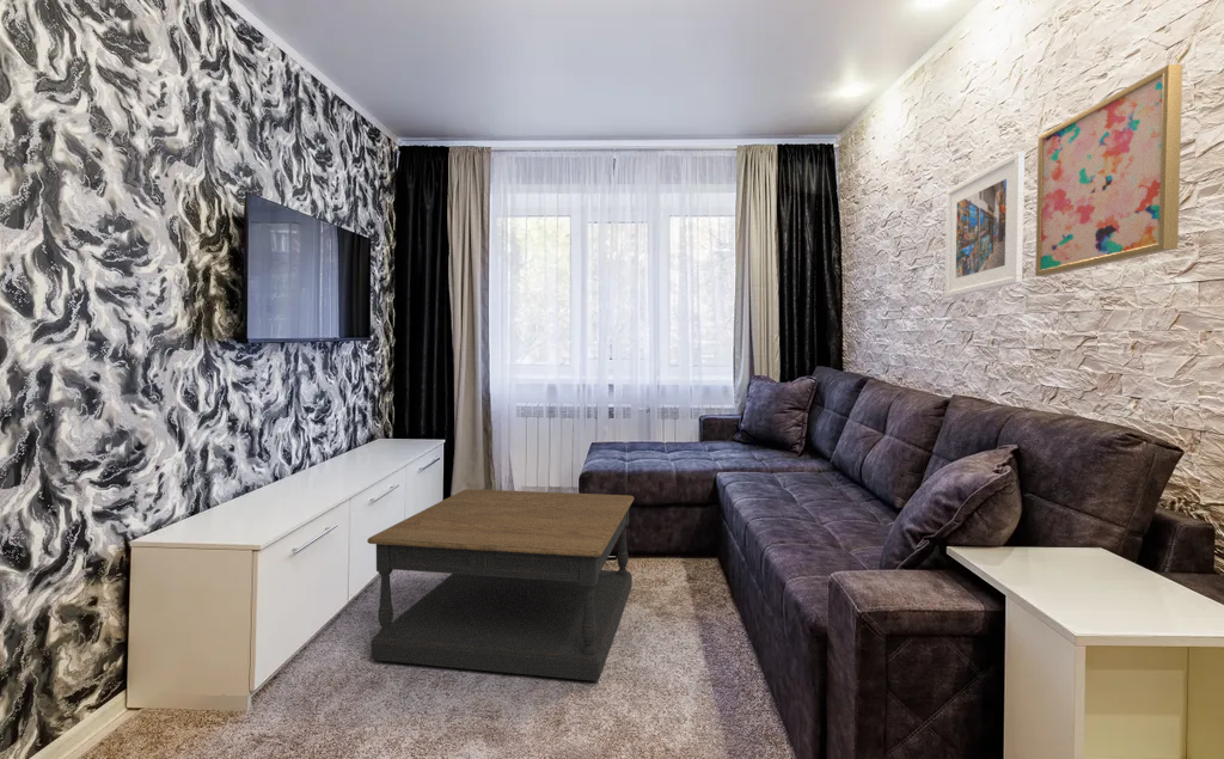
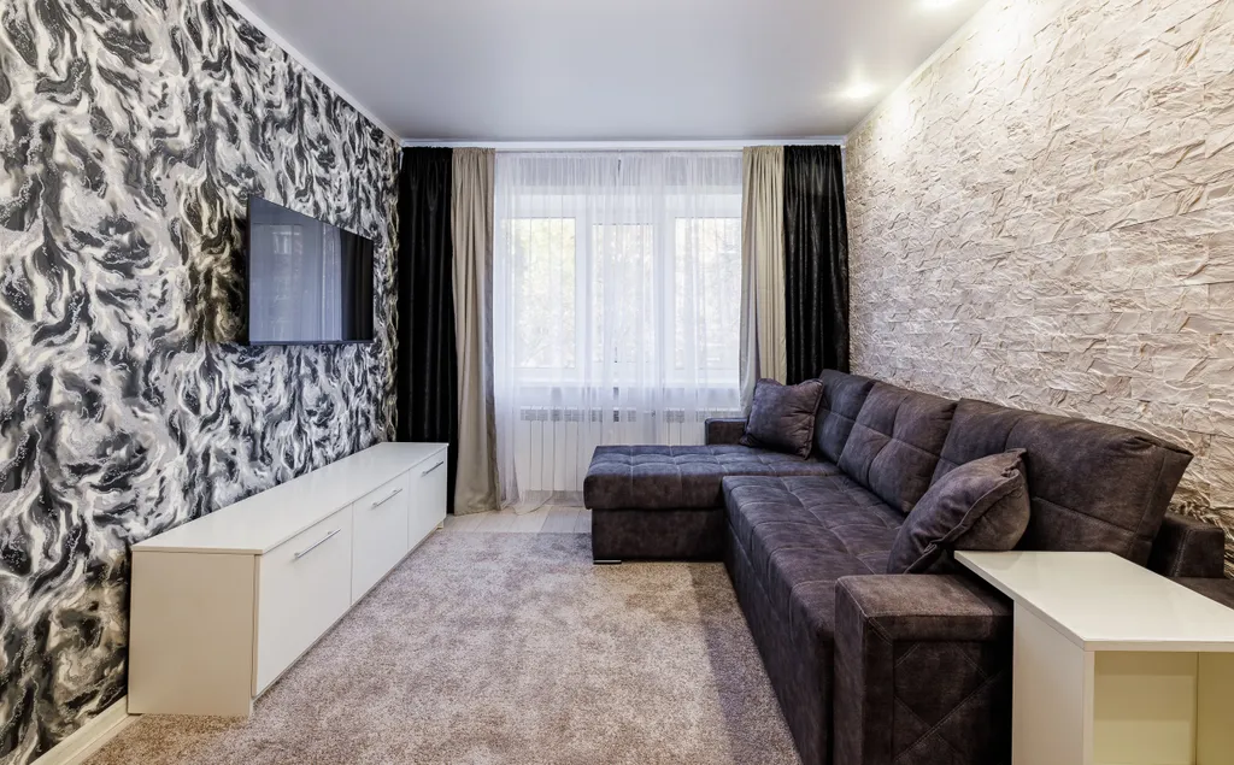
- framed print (980, 231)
- coffee table (519, 565)
- wall art (1098, 184)
